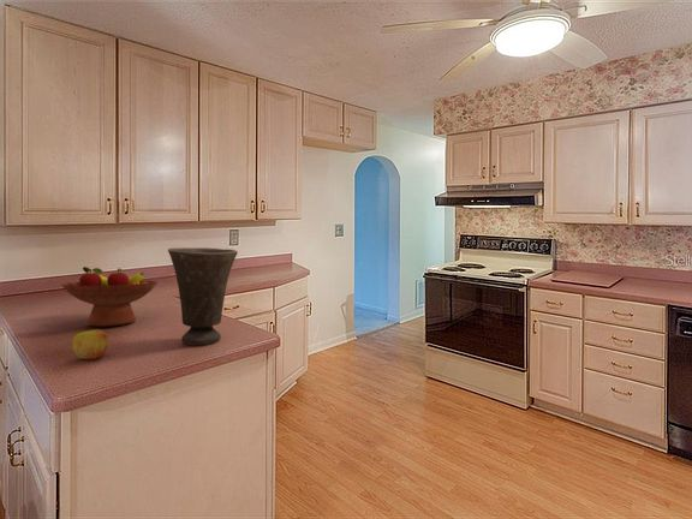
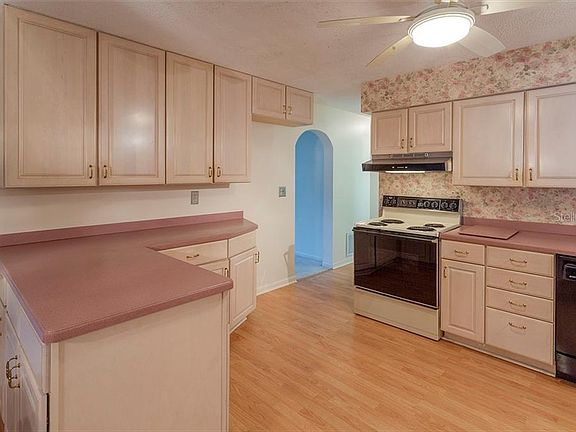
- fruit bowl (112, 294)
- vase (203, 294)
- apple (90, 344)
